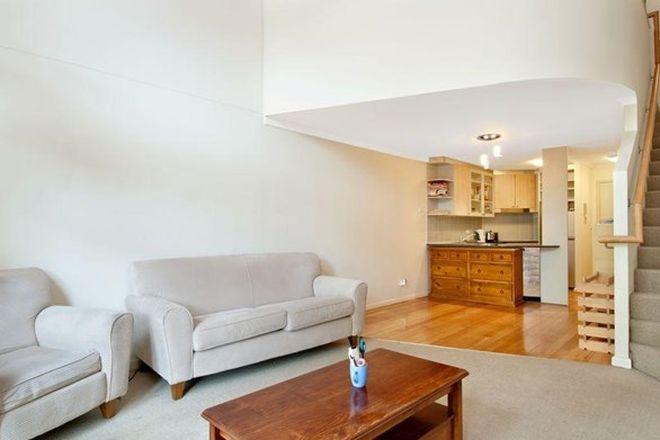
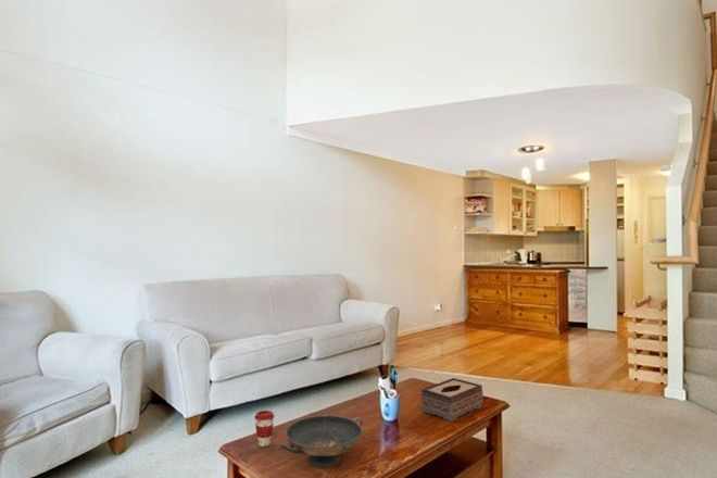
+ coffee cup (264, 428)
+ tissue box (452, 398)
+ decorative bowl (324, 444)
